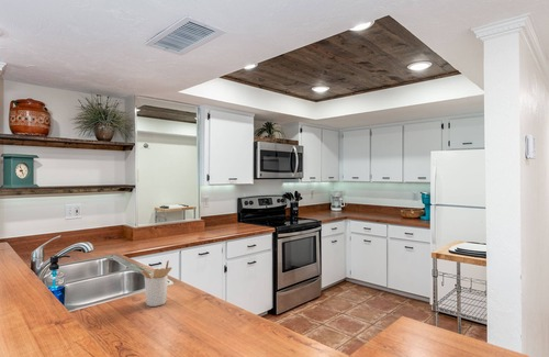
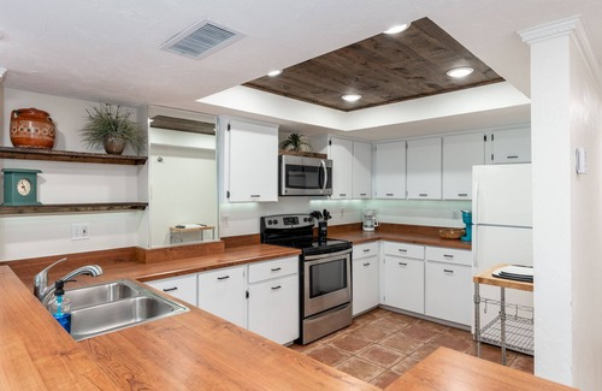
- utensil holder (158, 283)
